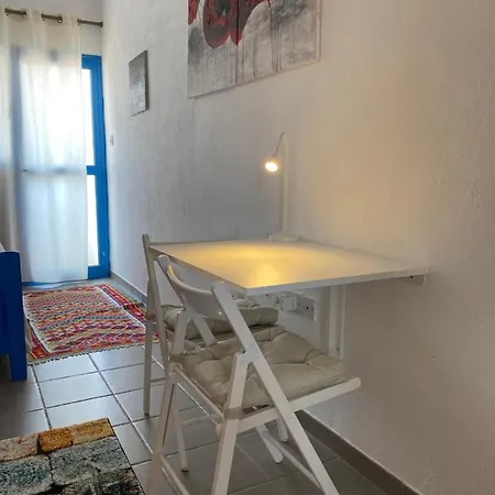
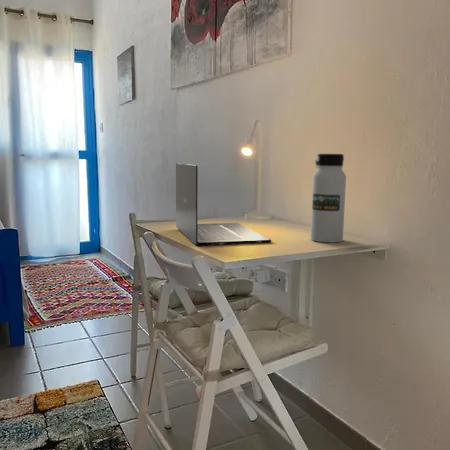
+ water bottle (328, 197)
+ laptop (196, 199)
